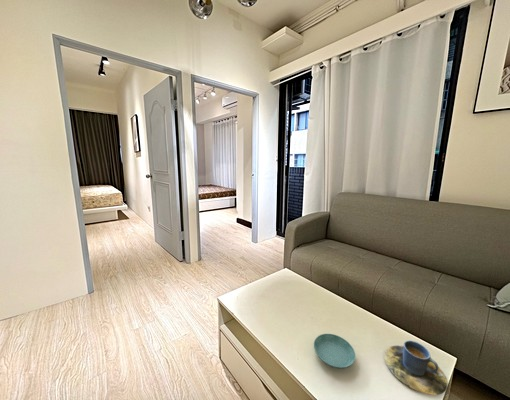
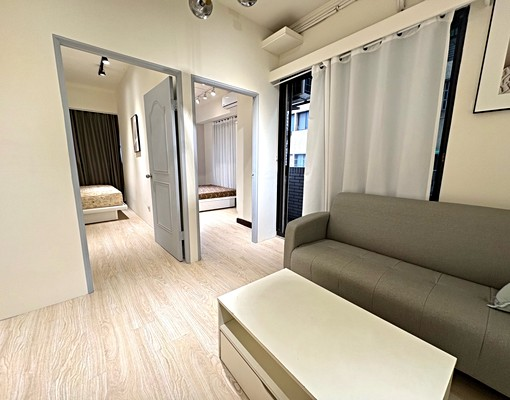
- cup (414, 358)
- saucer (333, 351)
